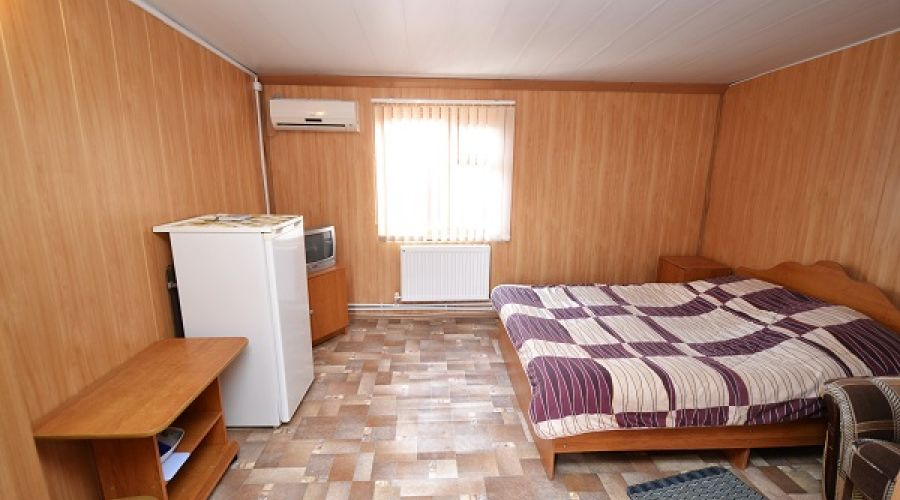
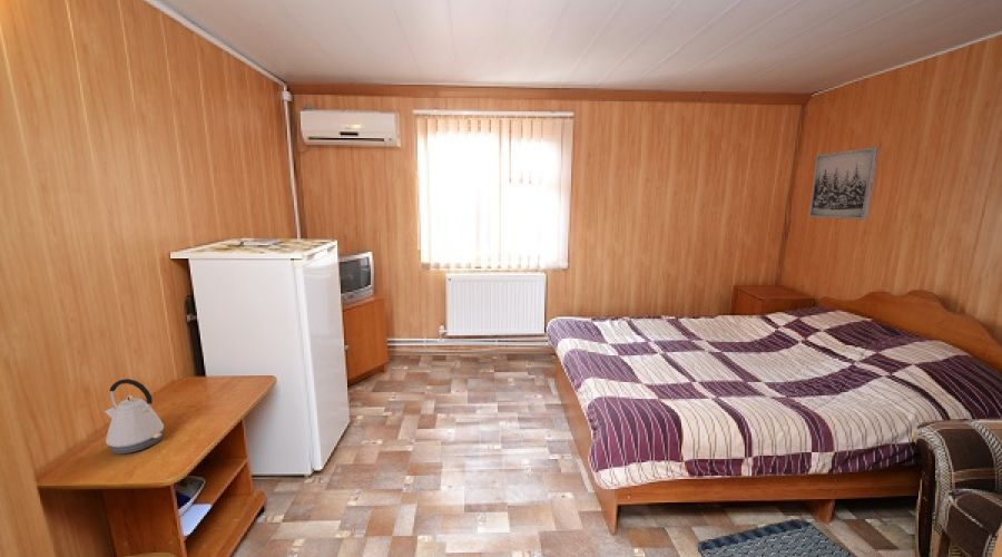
+ wall art (841, 185)
+ kettle (130, 411)
